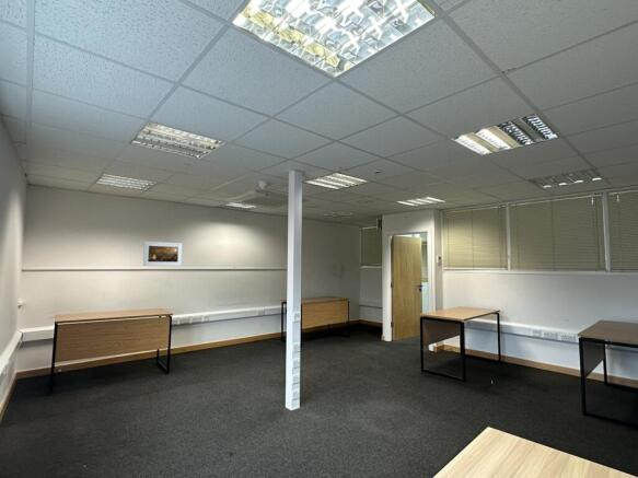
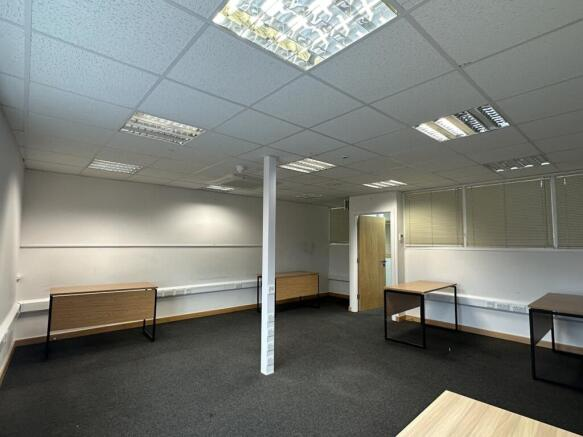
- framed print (163, 254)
